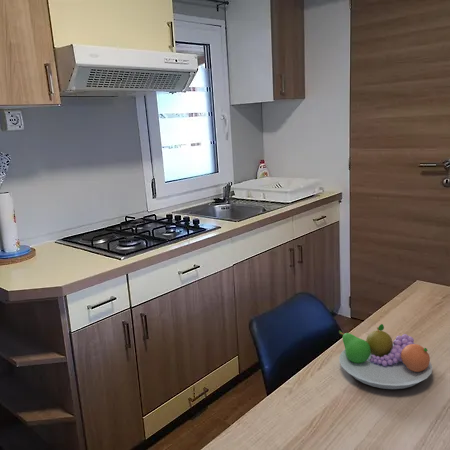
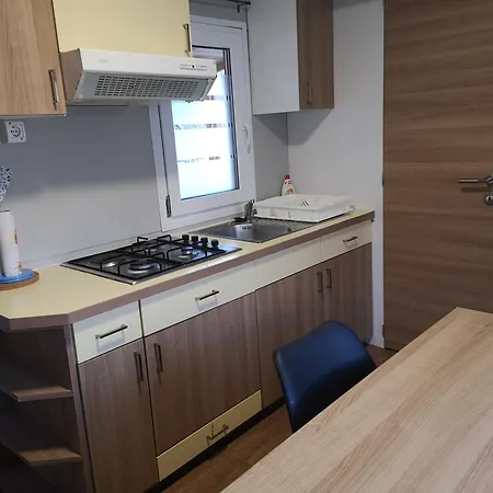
- fruit bowl (381, 352)
